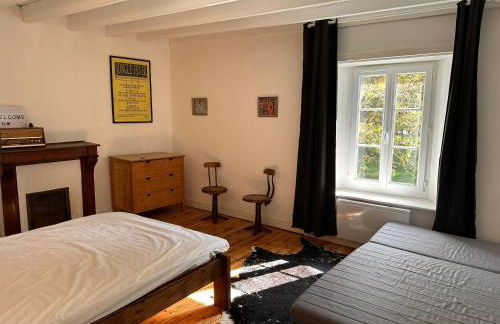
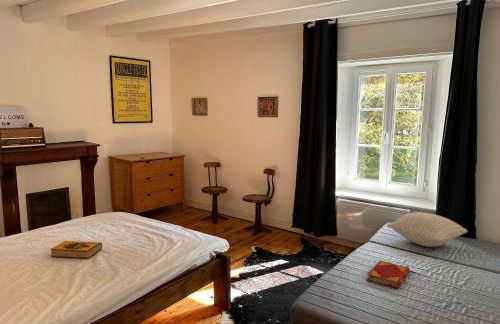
+ pillow (426, 228)
+ hardback book (77, 248)
+ hardback book (388, 273)
